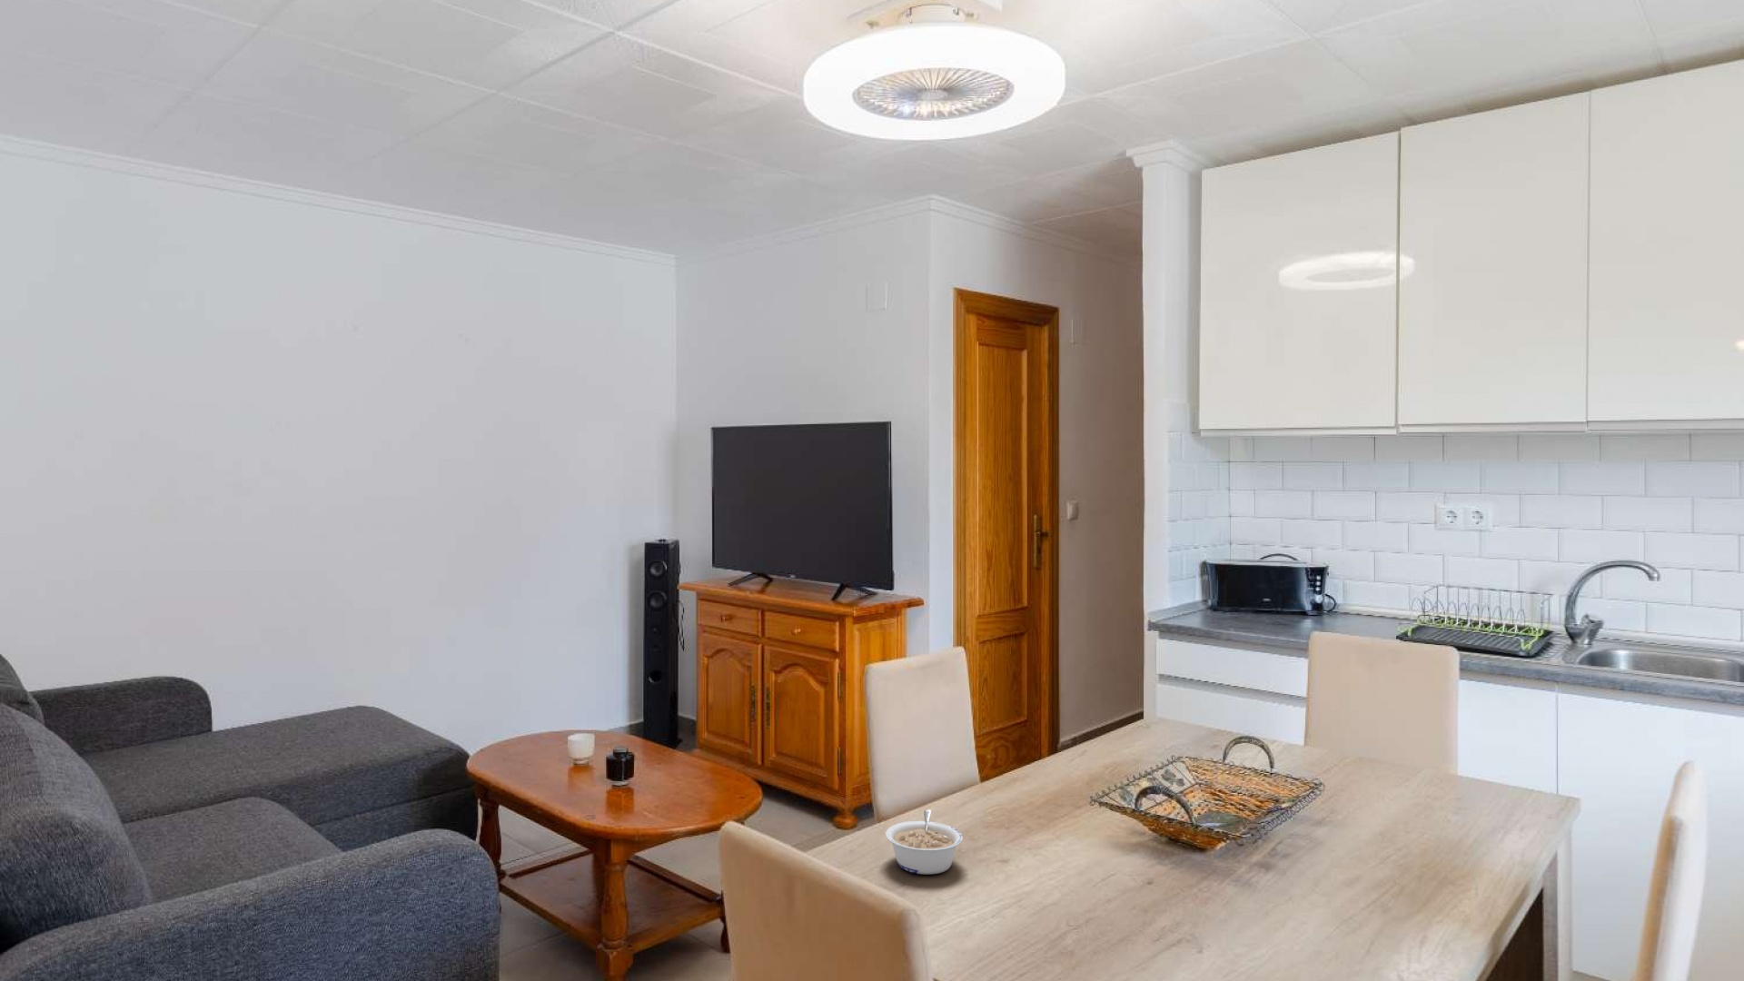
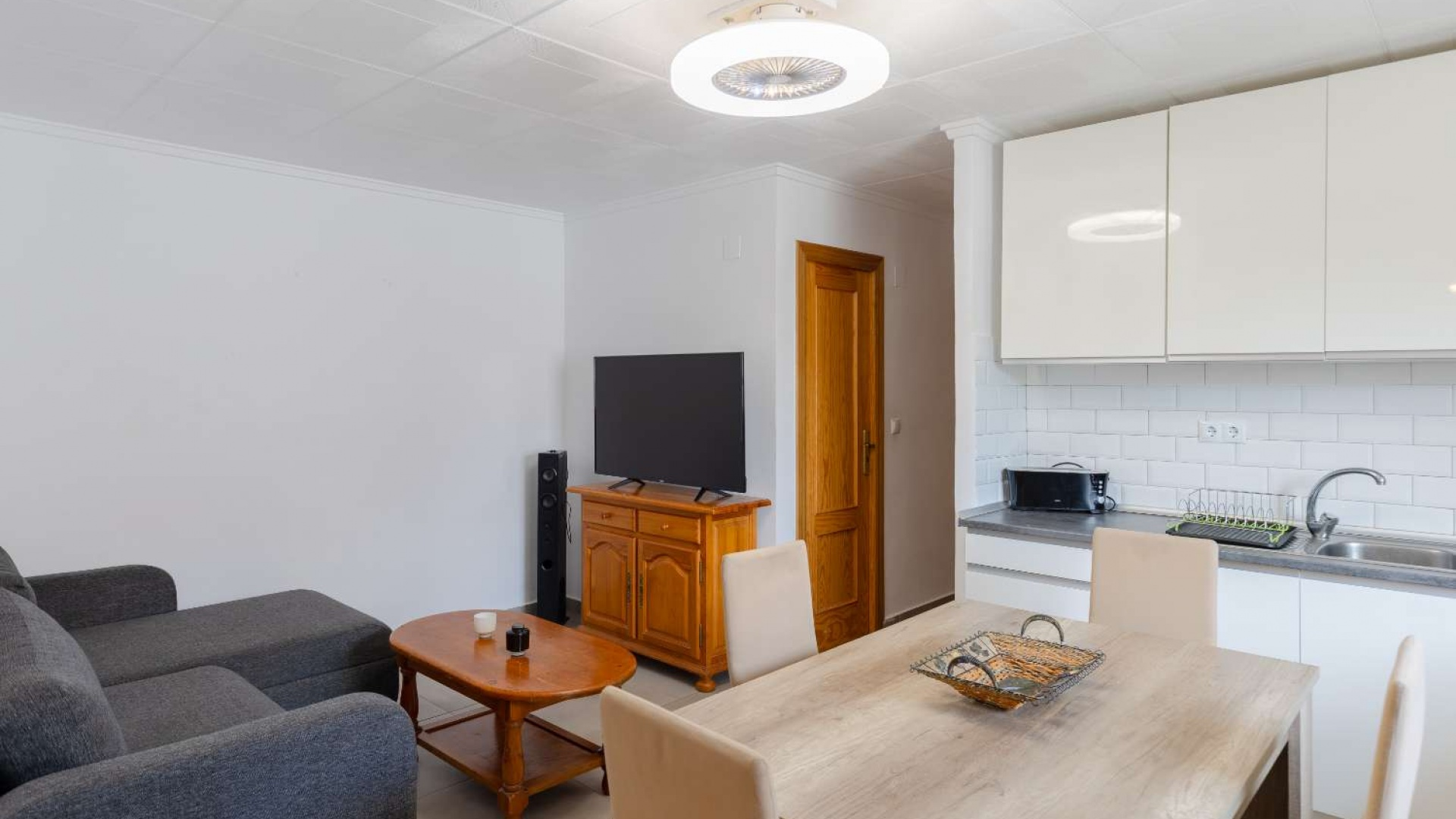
- legume (922, 844)
